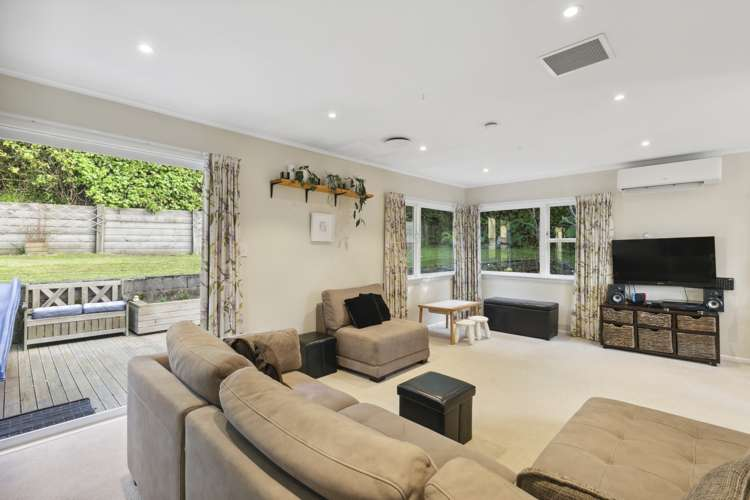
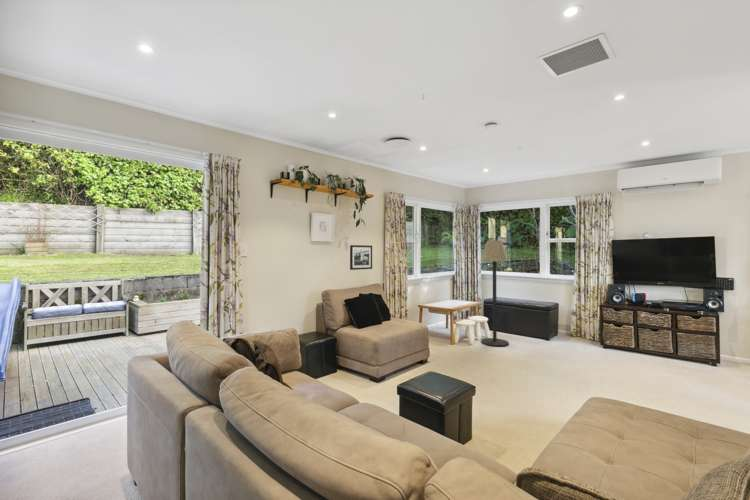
+ floor lamp (494, 291)
+ picture frame (361, 257)
